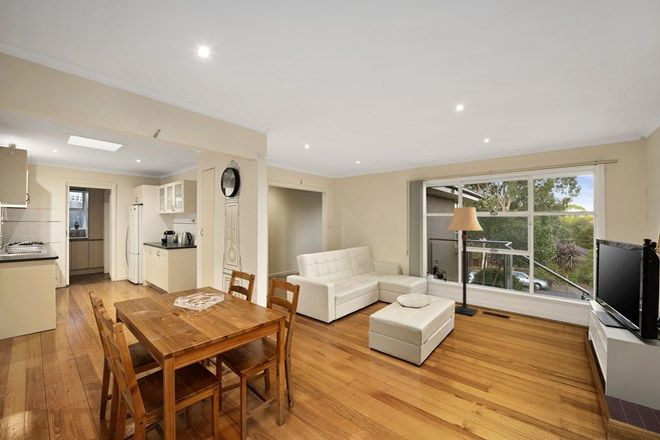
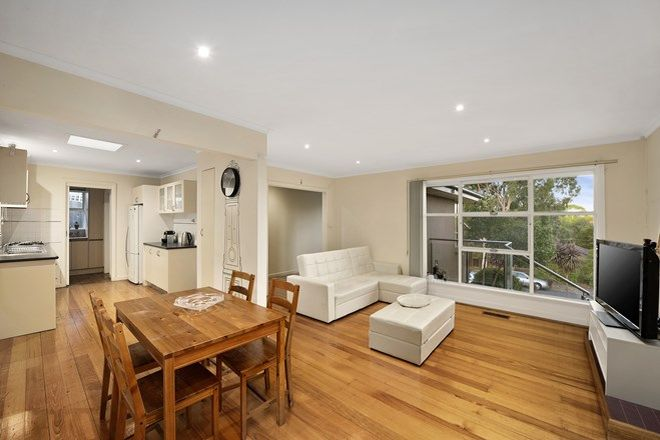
- lamp (464, 259)
